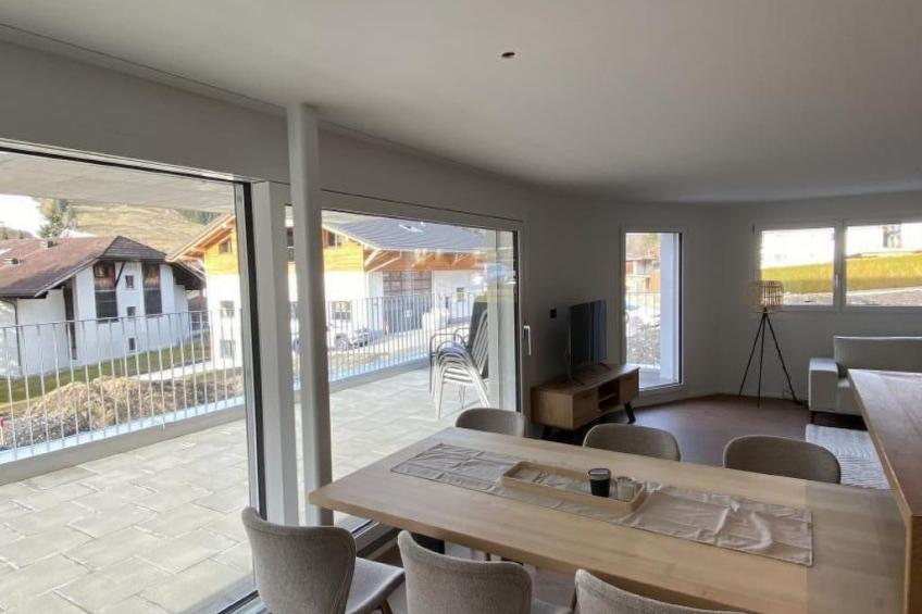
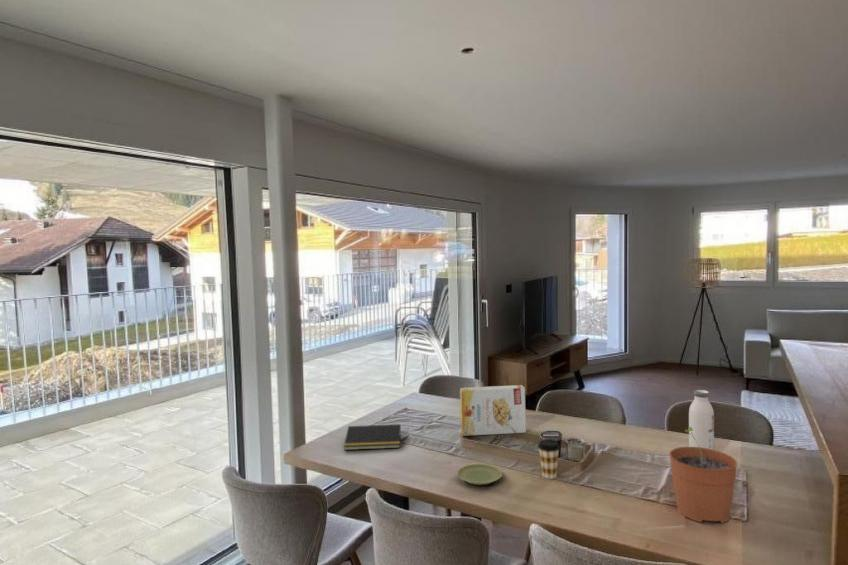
+ notepad (373, 436)
+ plant pot (702, 471)
+ plate (479, 475)
+ cereal box (492, 410)
+ water bottle (701, 423)
+ coffee cup (549, 459)
